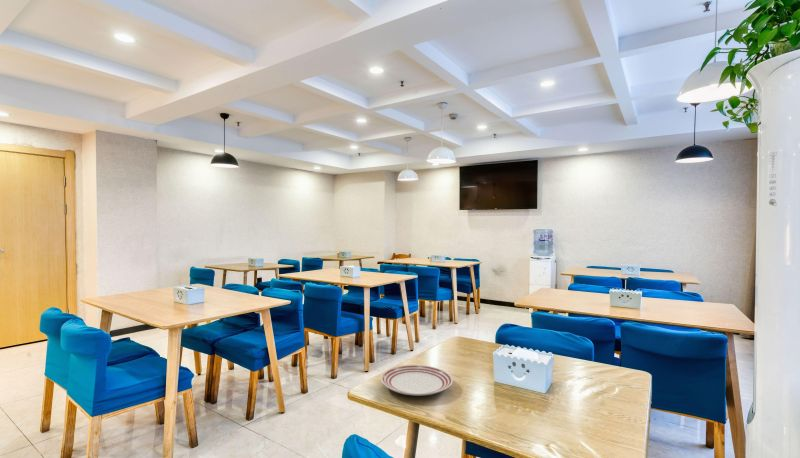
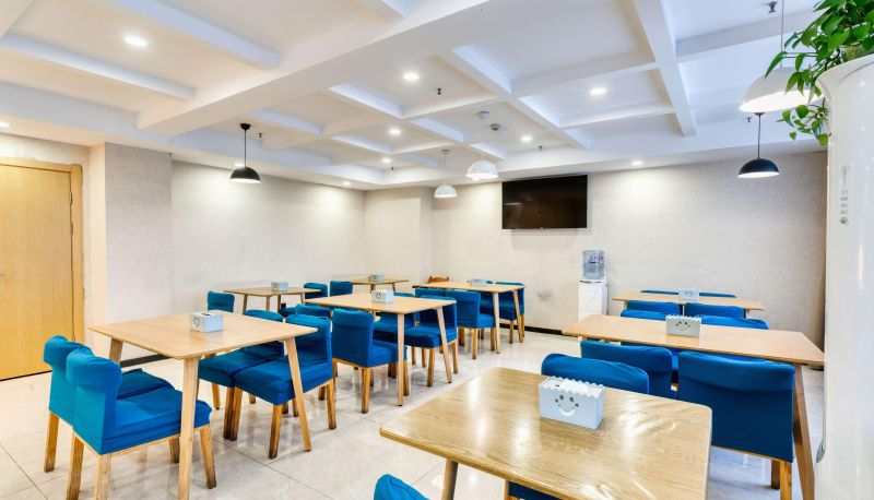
- dinner plate (416, 381)
